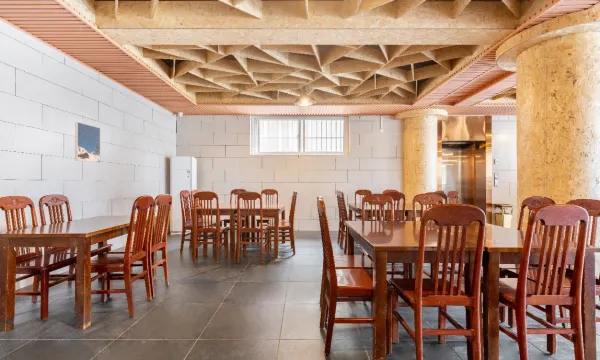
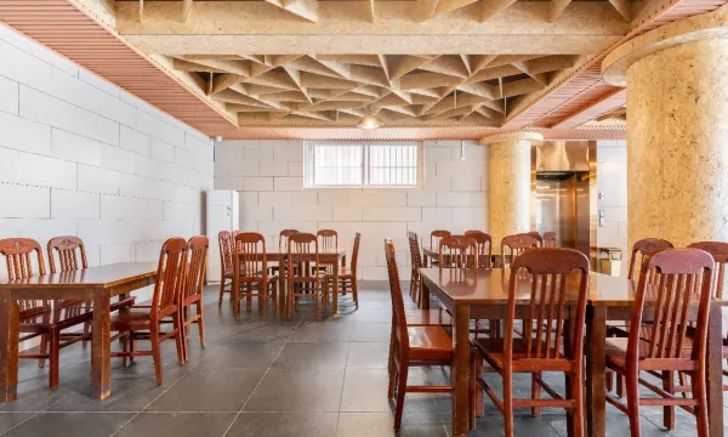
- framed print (88, 143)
